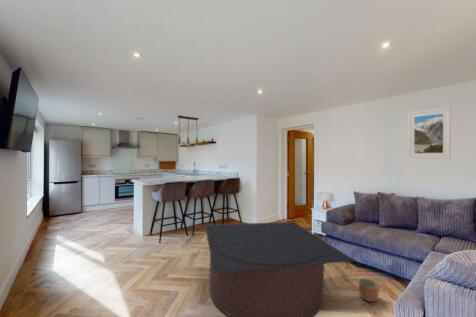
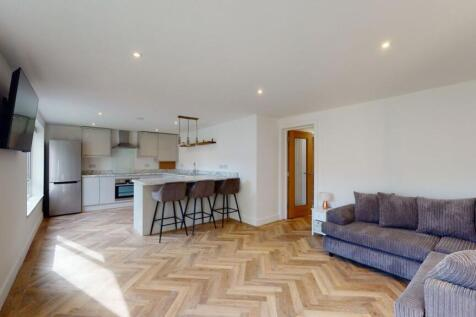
- coffee table (265, 262)
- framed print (428, 134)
- planter (368, 290)
